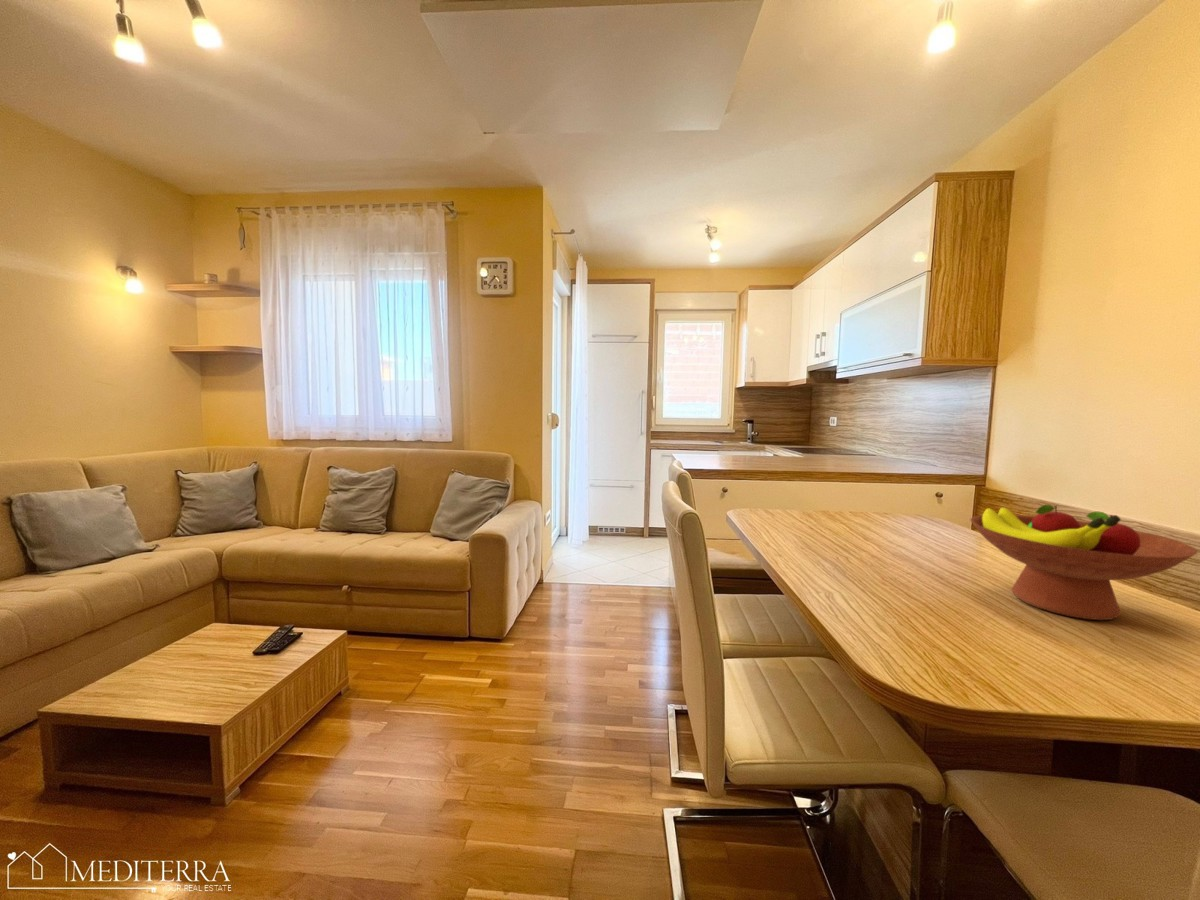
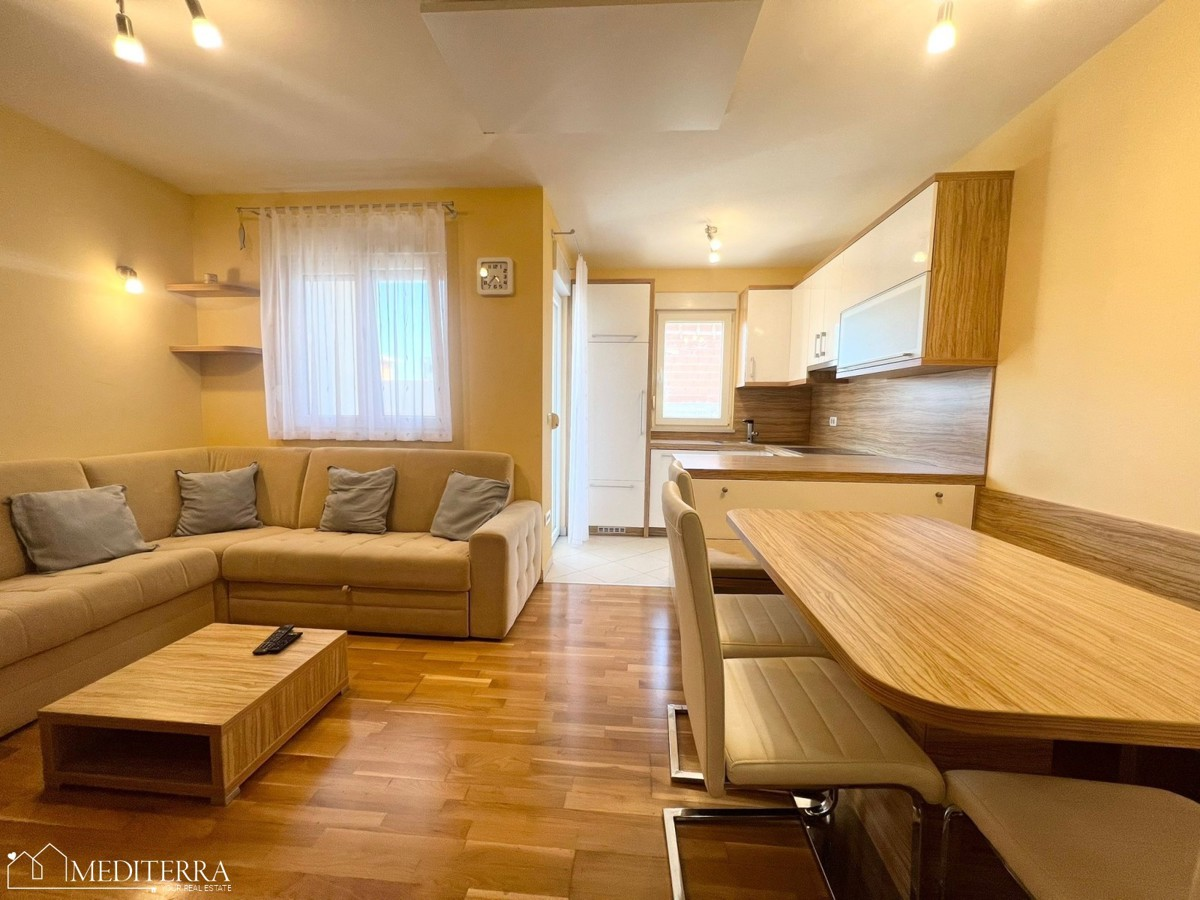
- fruit bowl (1068, 554)
